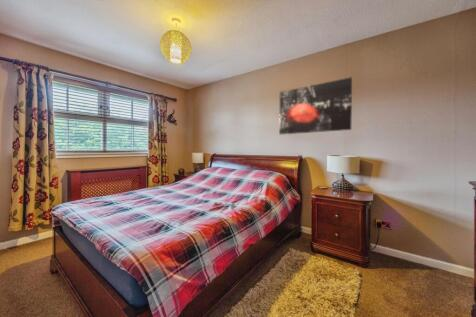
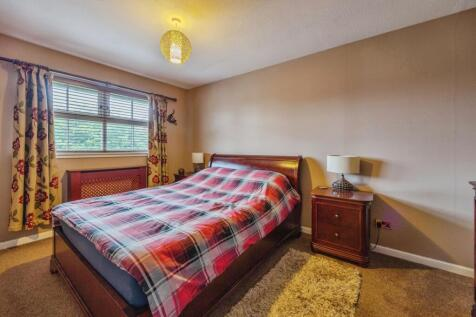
- wall art (311, 109)
